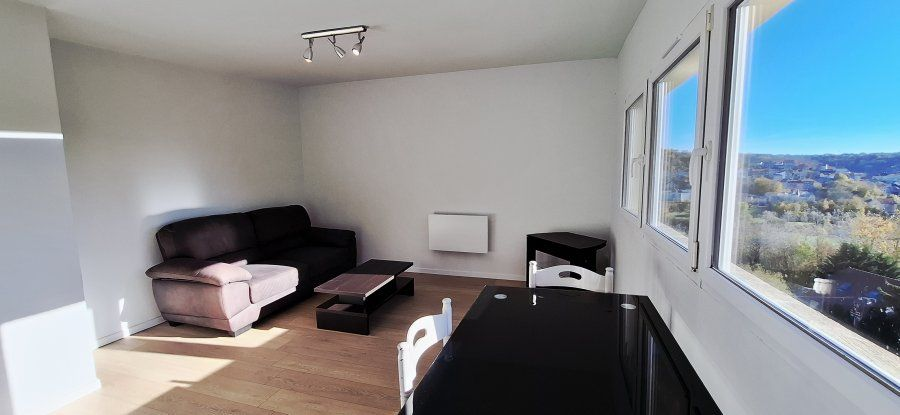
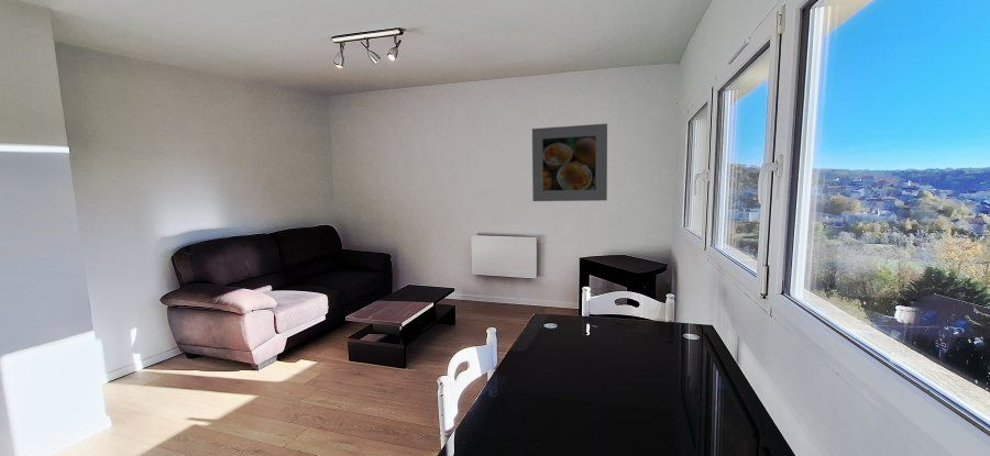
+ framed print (569, 164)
